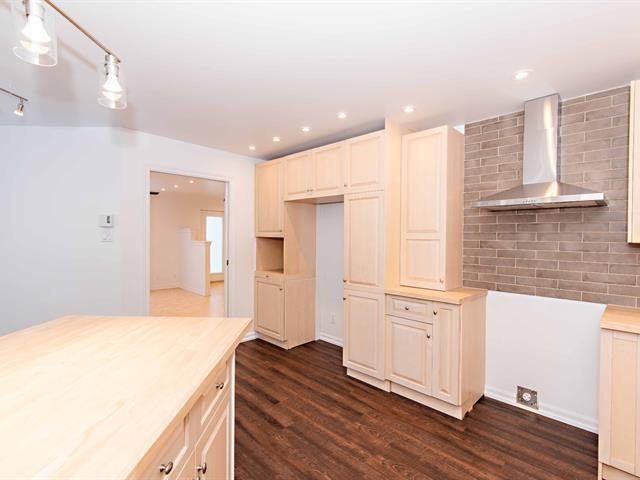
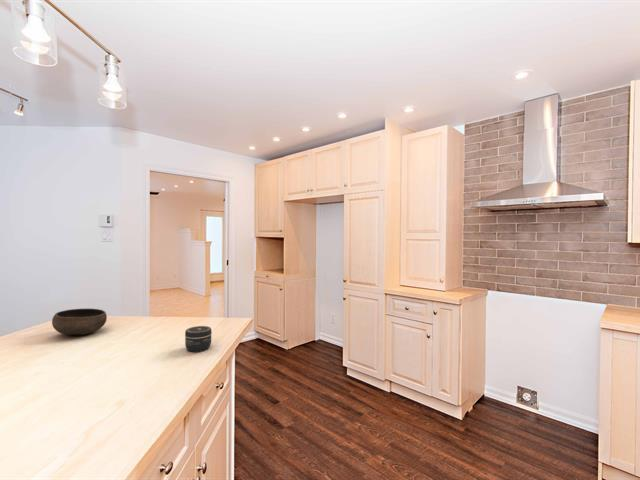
+ jar (198, 338)
+ bowl (80, 322)
